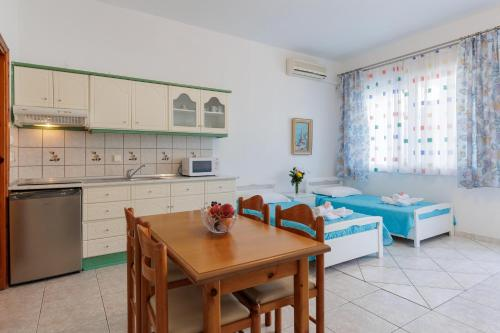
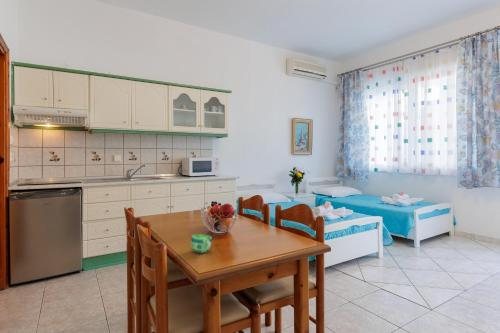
+ cup (203, 244)
